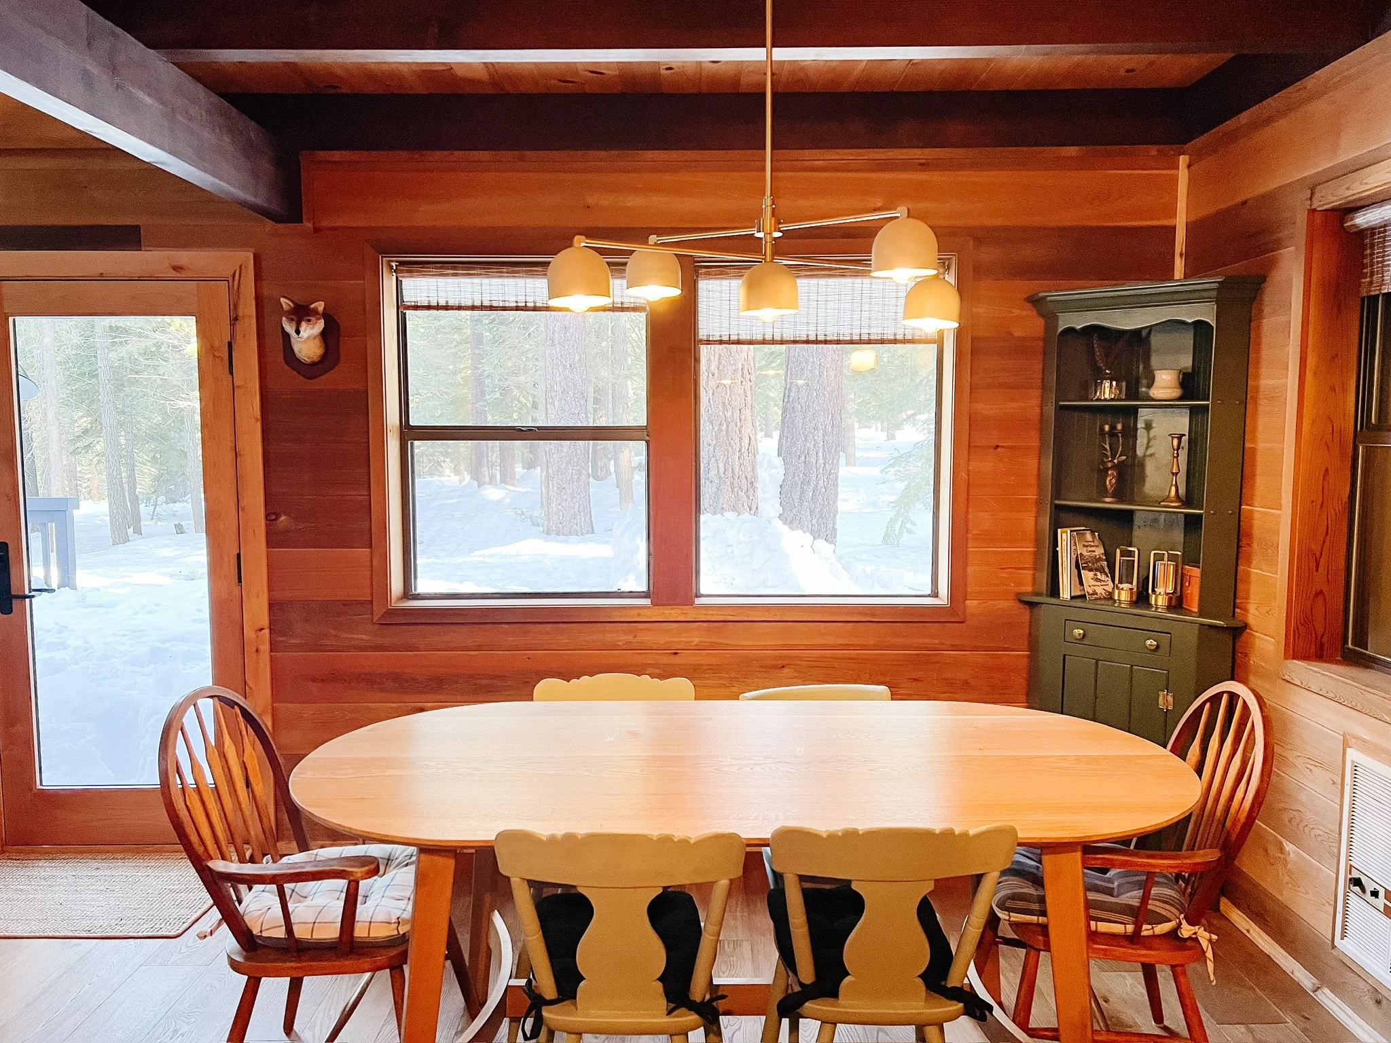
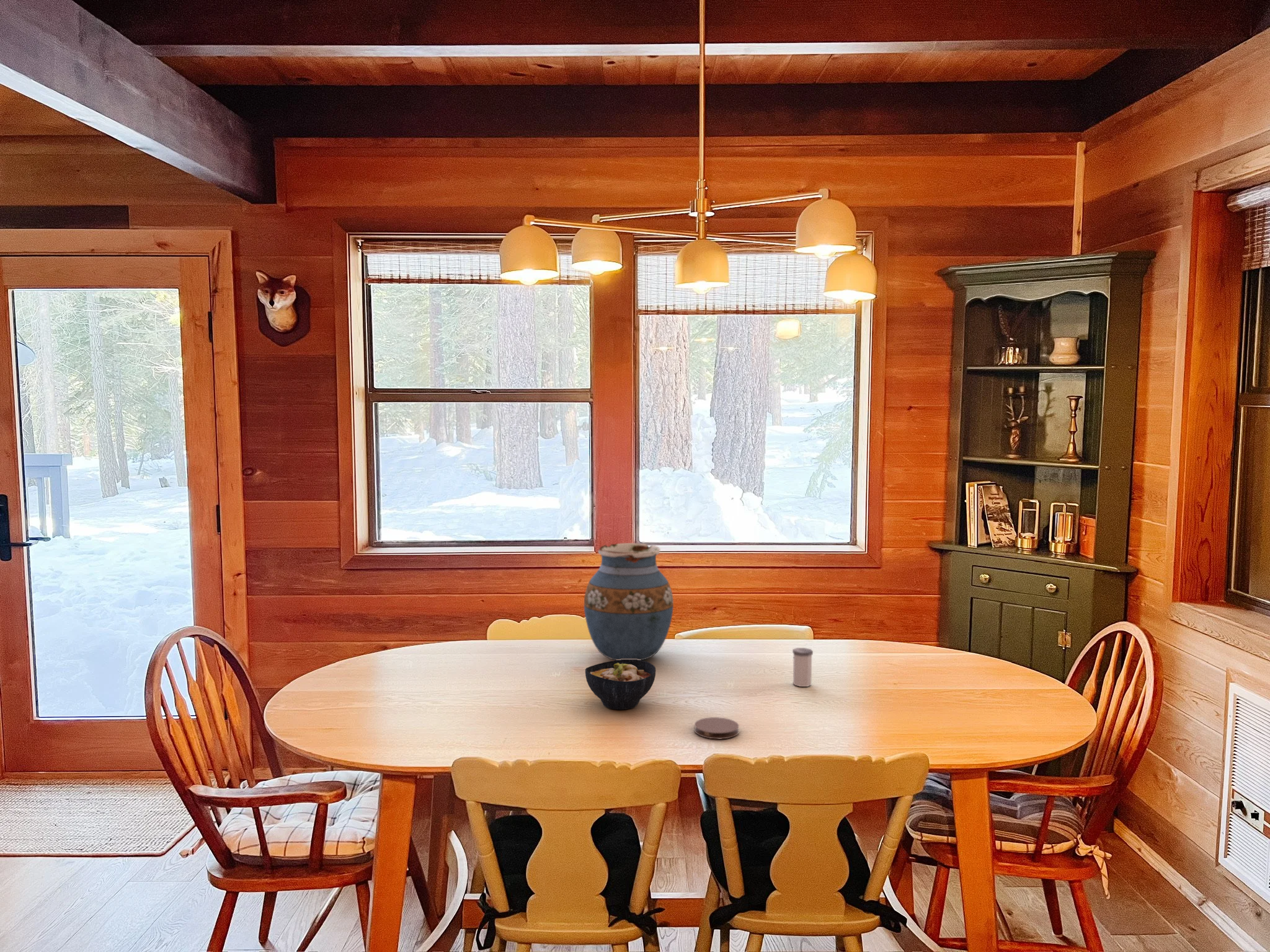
+ salt shaker (802, 667)
+ vase (628, 602)
+ bowl (620, 684)
+ coaster (716, 728)
